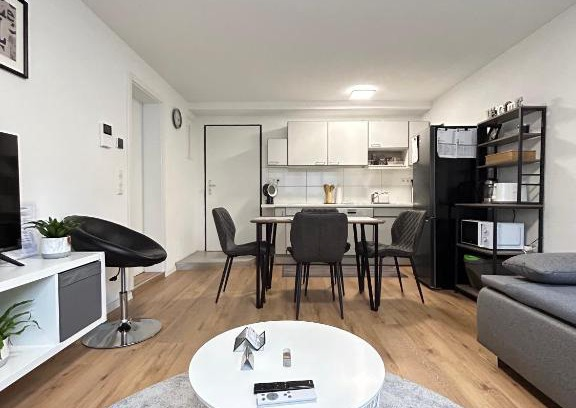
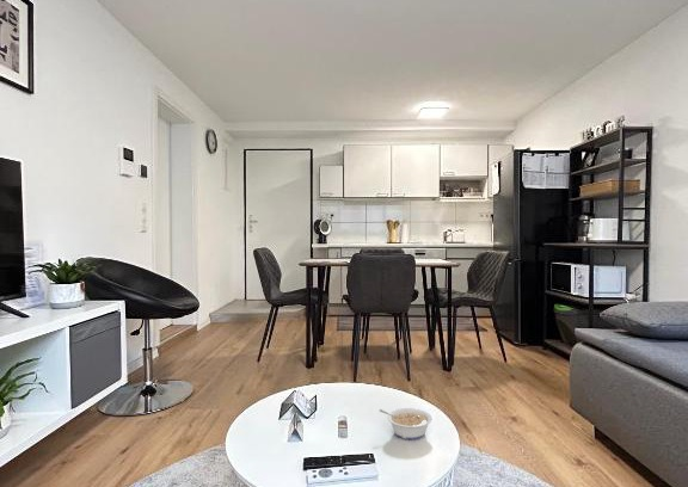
+ legume (407, 423)
